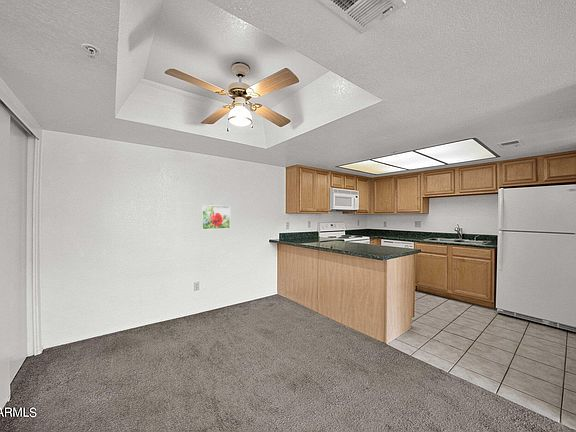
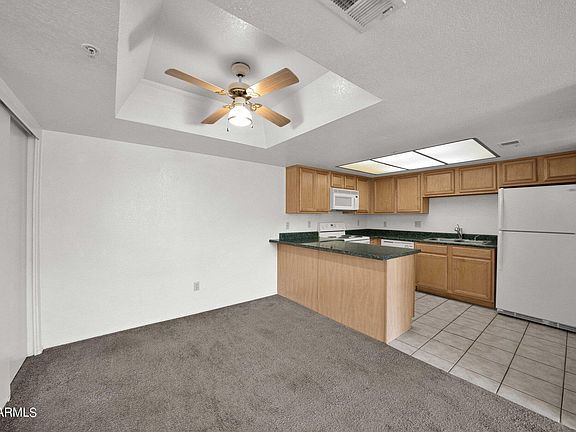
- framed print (216, 217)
